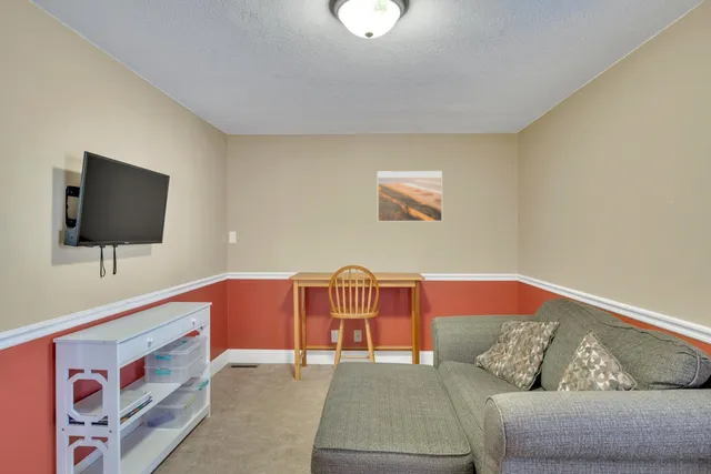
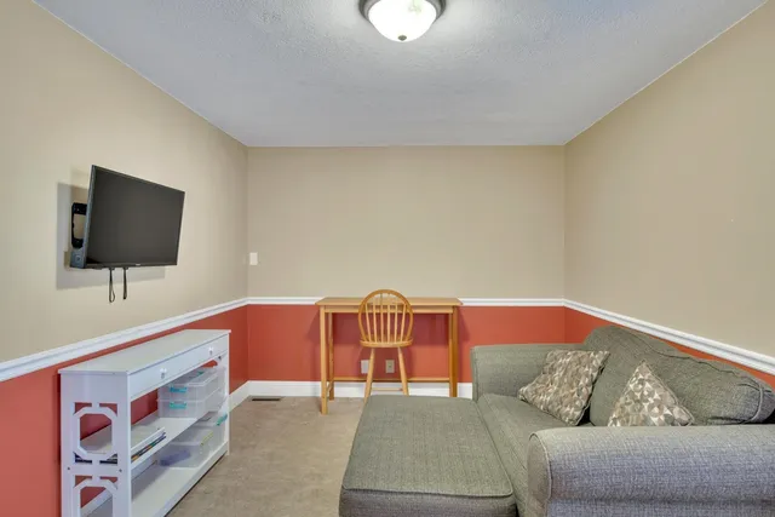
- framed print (409, 196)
